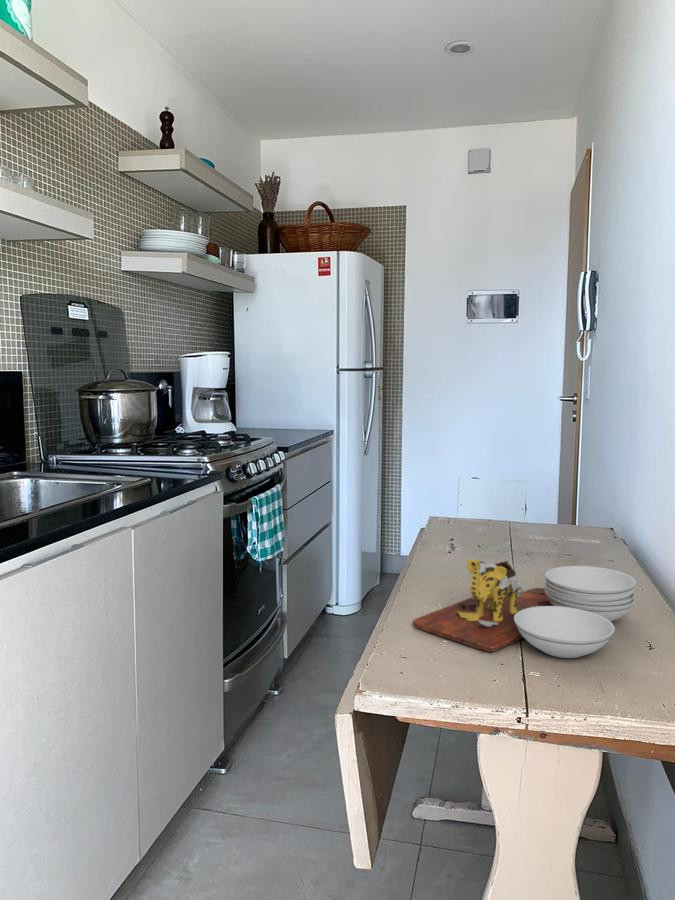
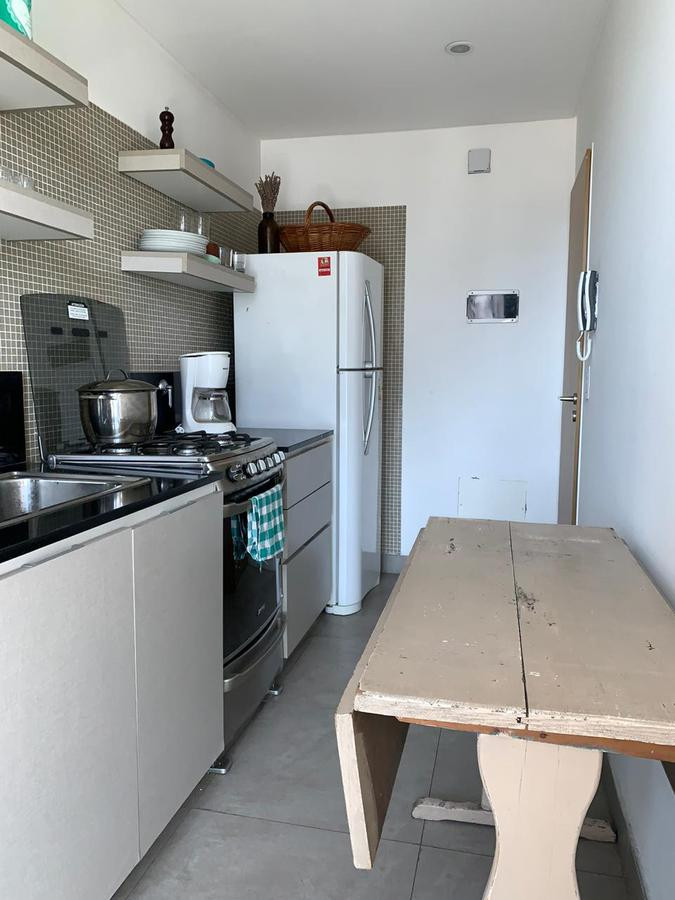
- cutting board (540, 590)
